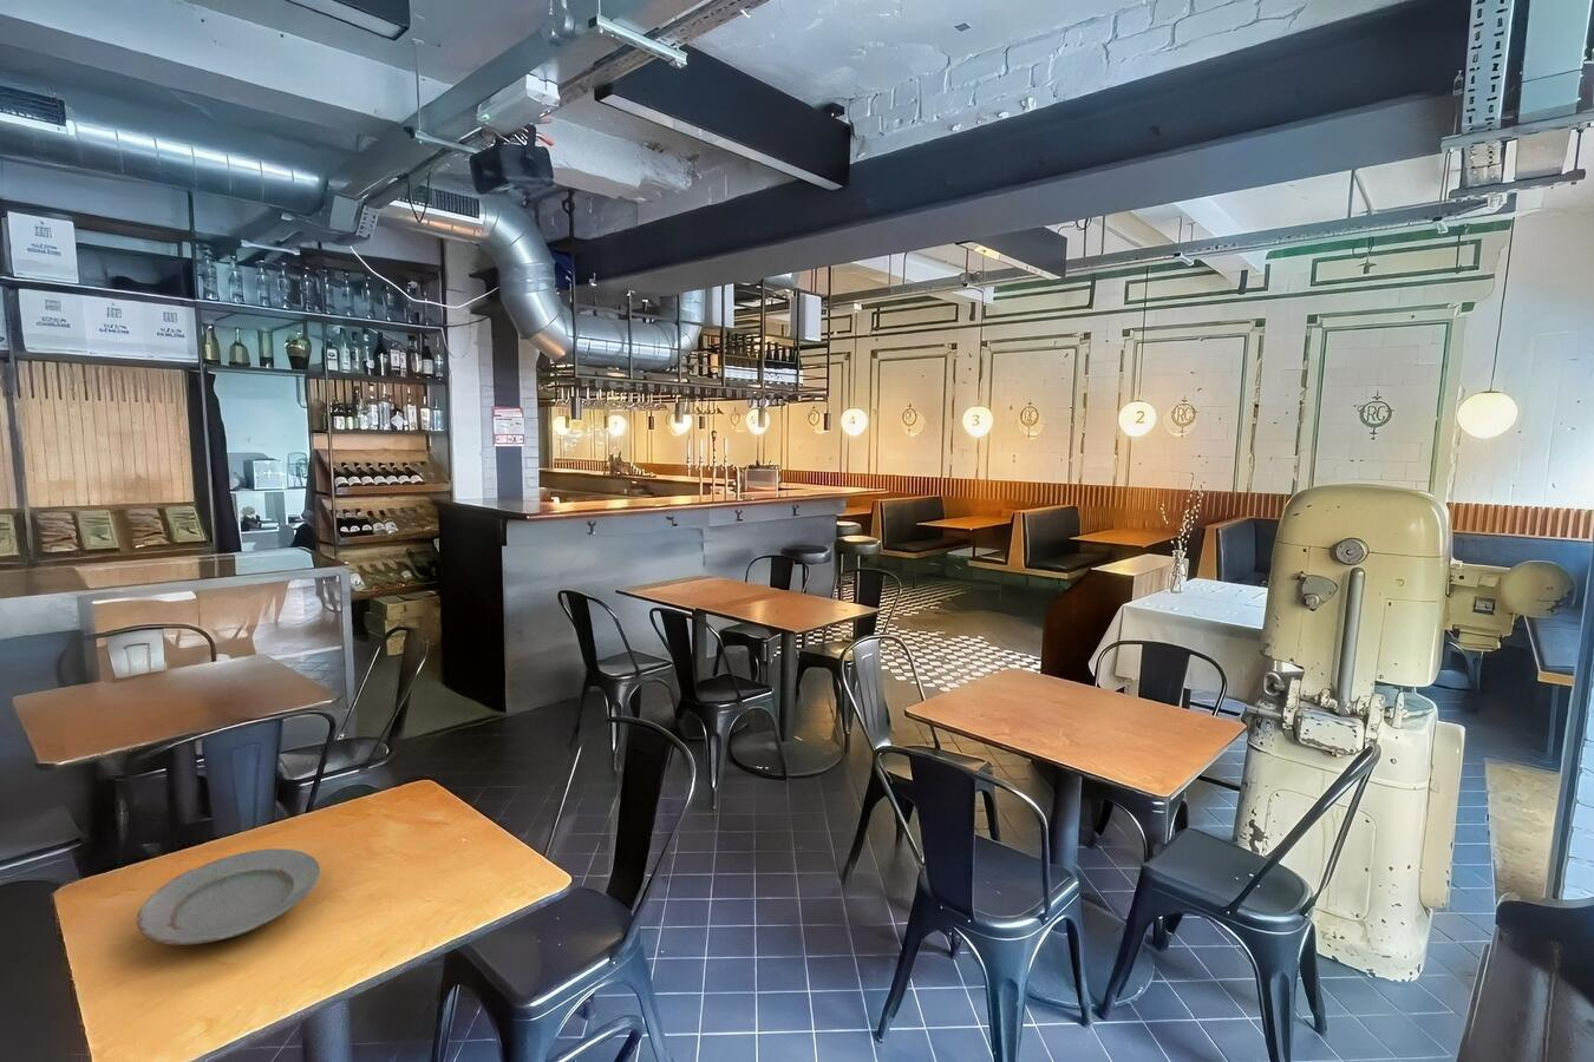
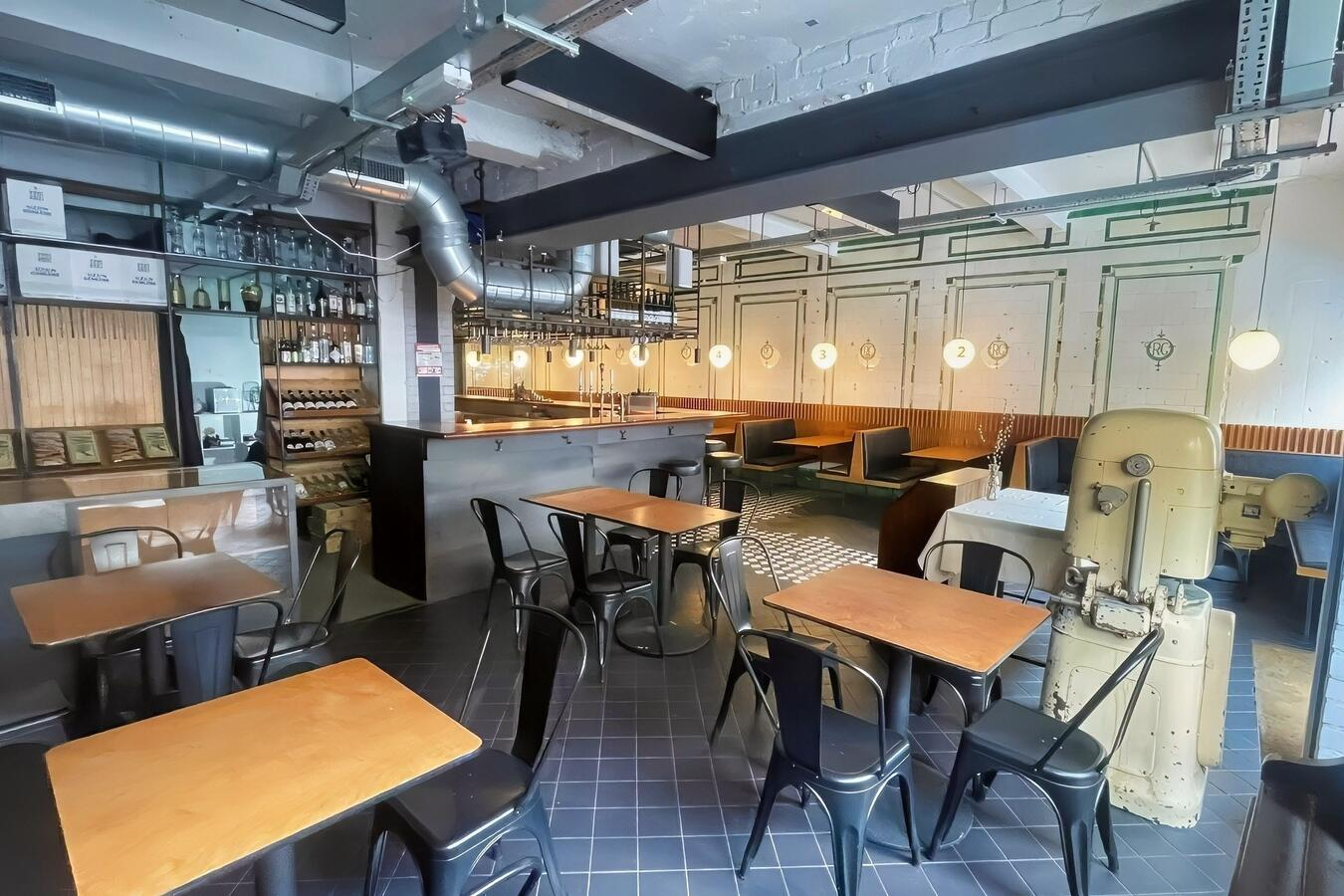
- plate (234, 903)
